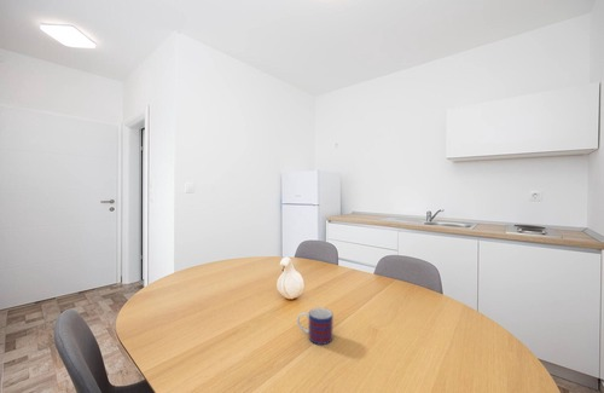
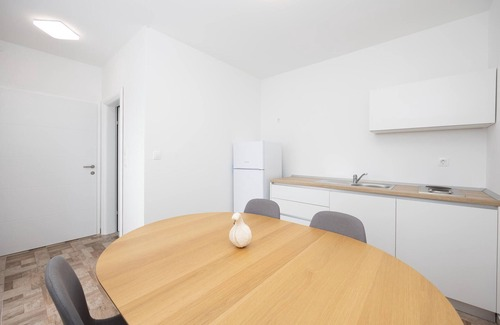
- mug (314, 324)
